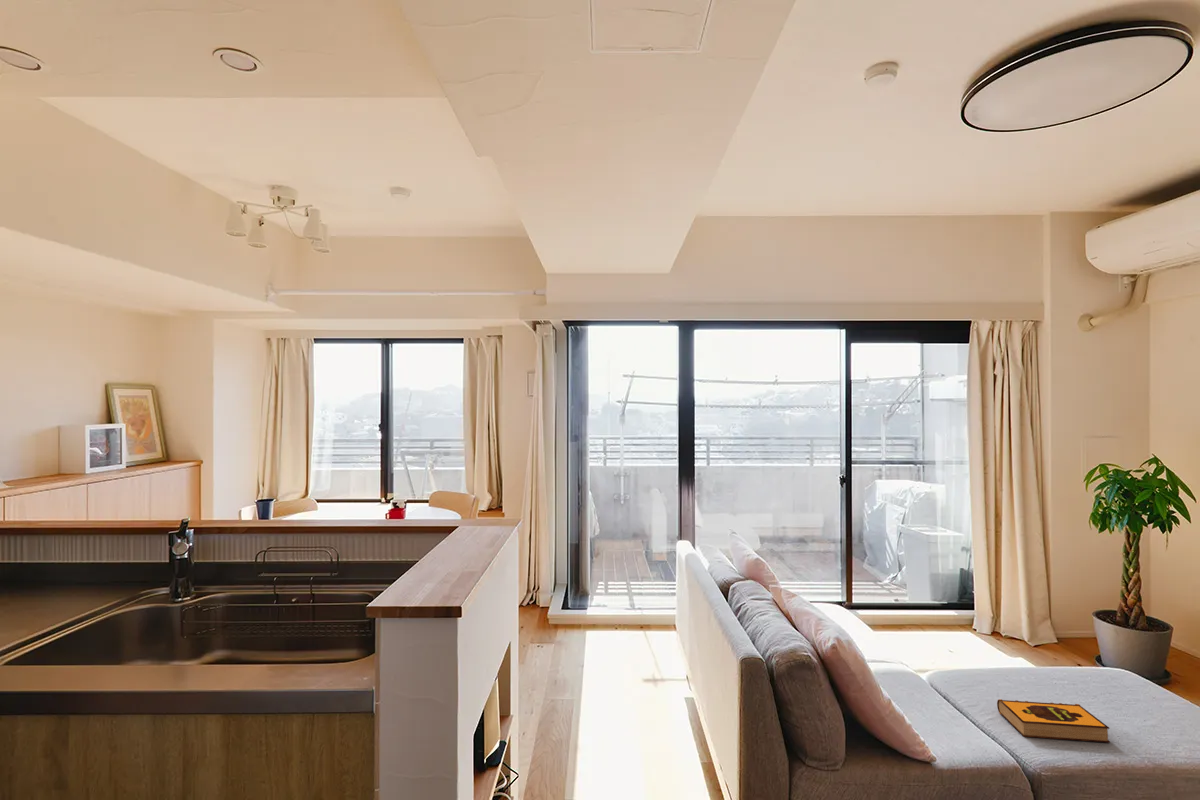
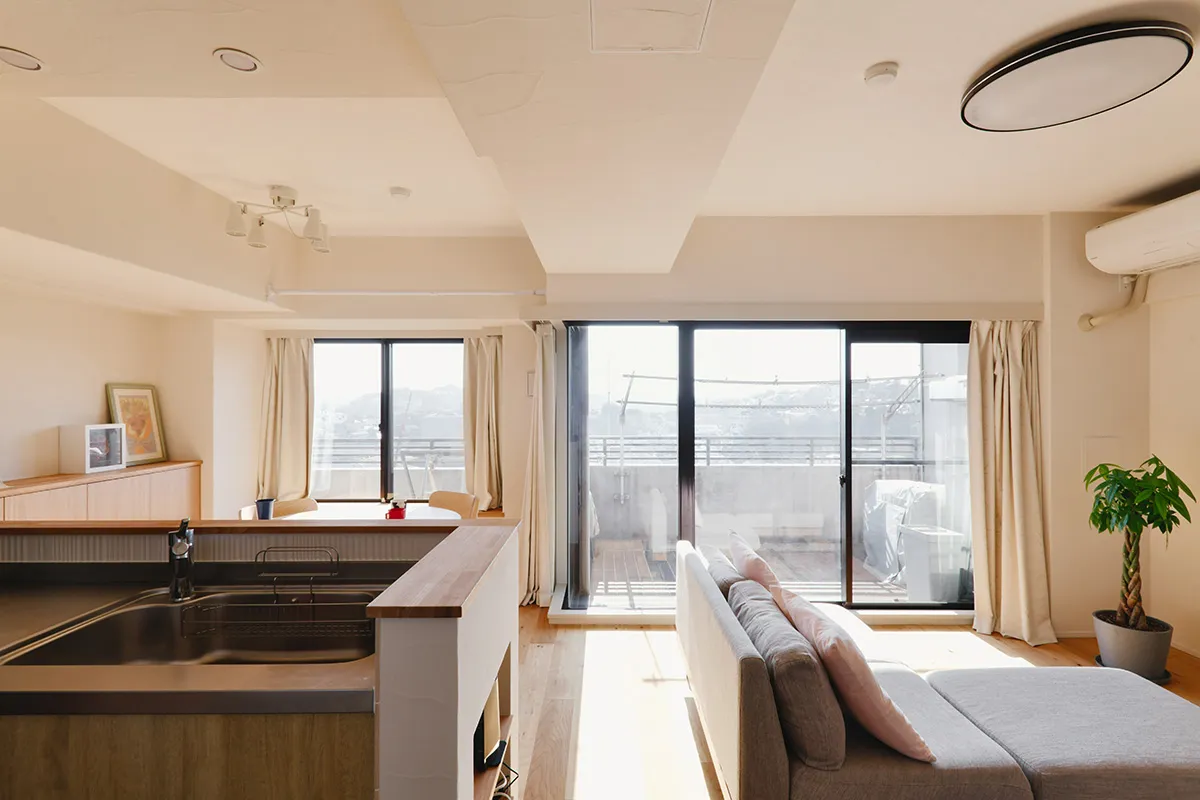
- hardback book (1050, 718)
